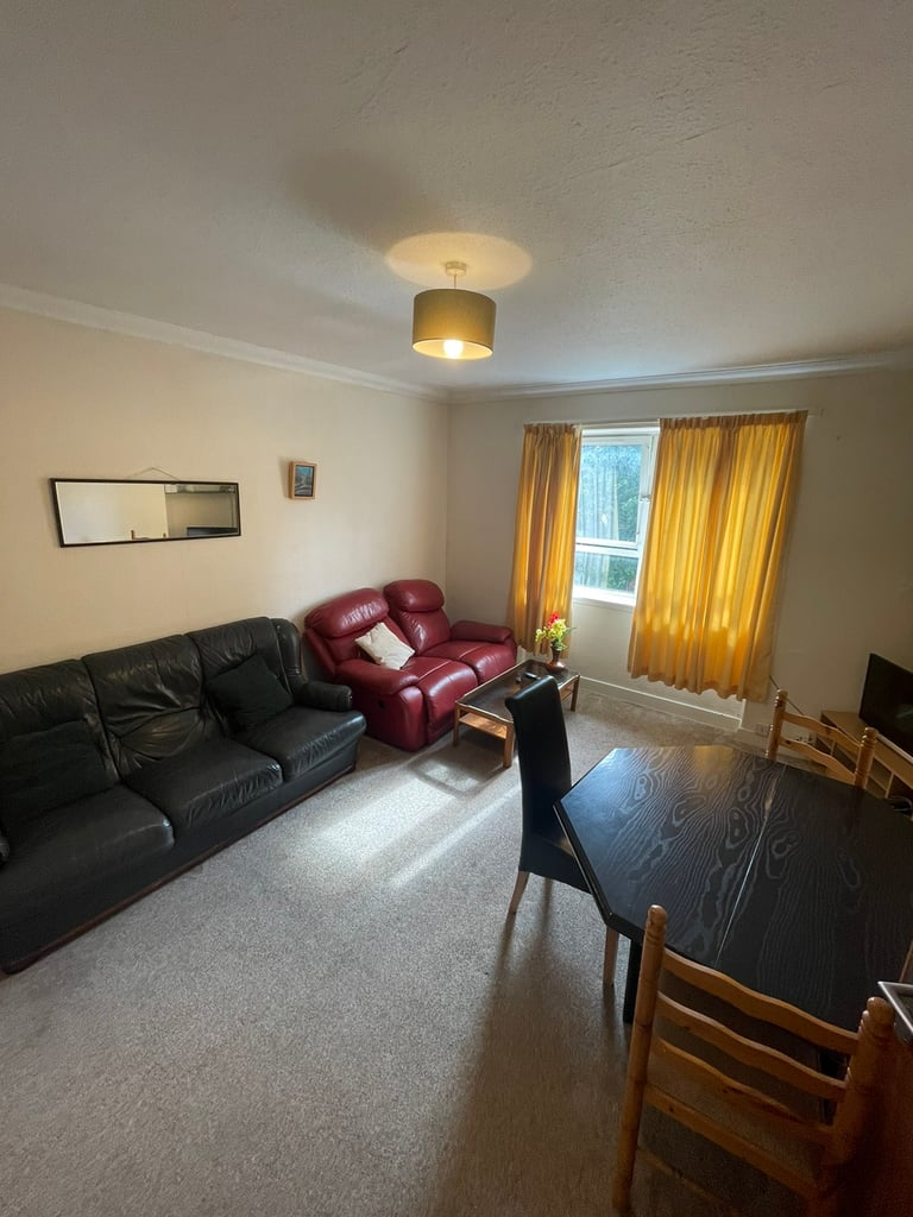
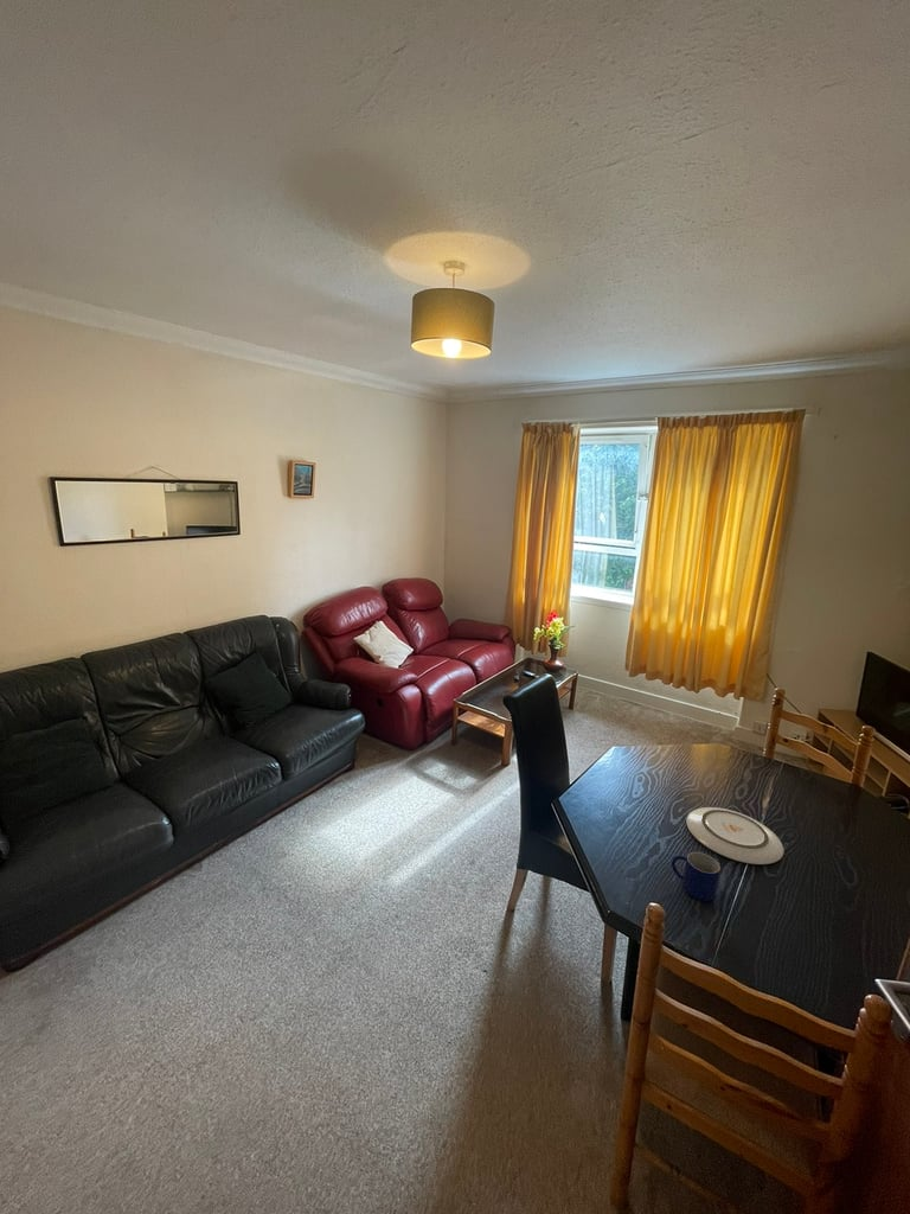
+ plate (733, 830)
+ mug (693, 873)
